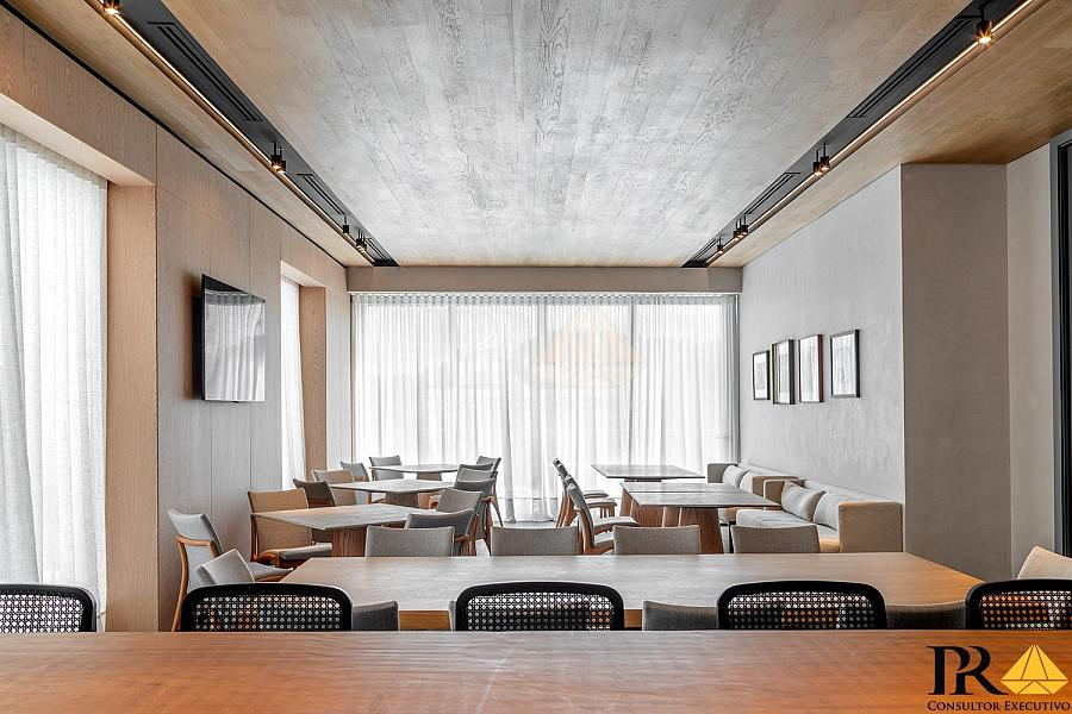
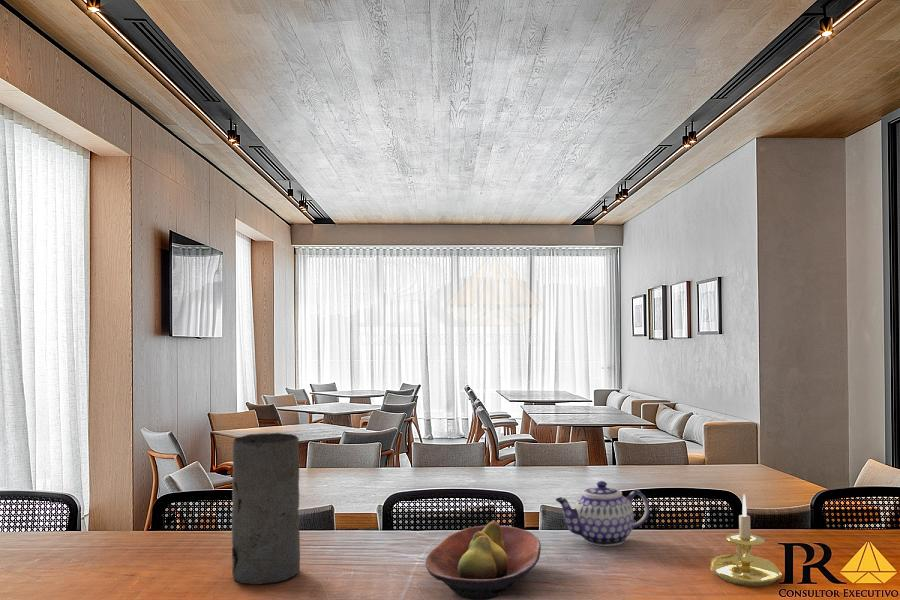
+ candle holder (743, 533)
+ teapot (602, 510)
+ fruit bowl (485, 553)
+ vase (266, 505)
